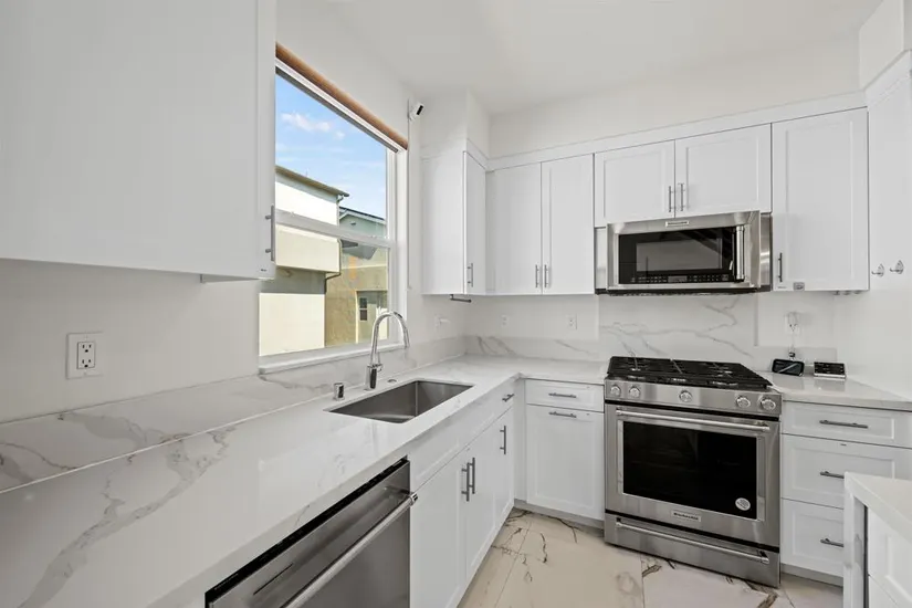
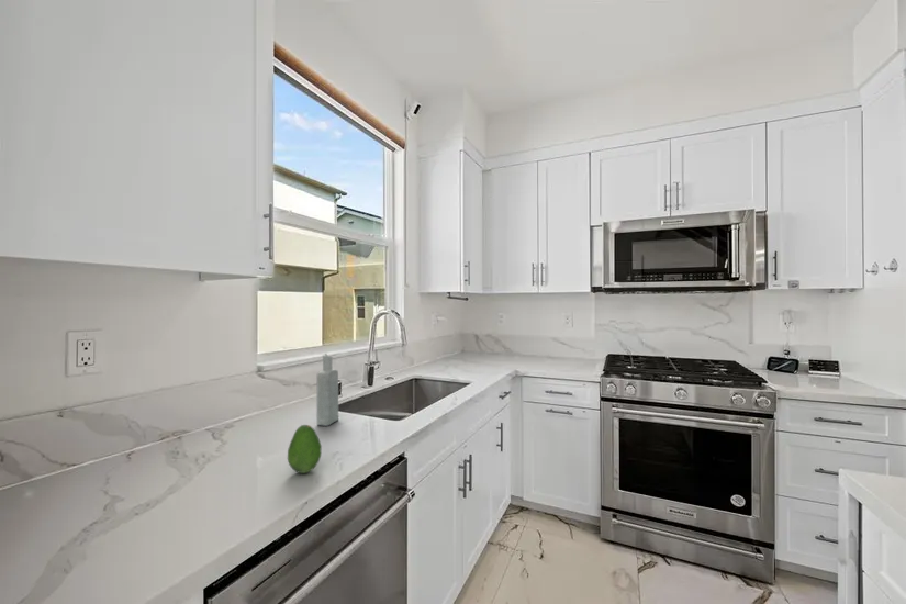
+ bottle (327, 388)
+ fruit (304, 448)
